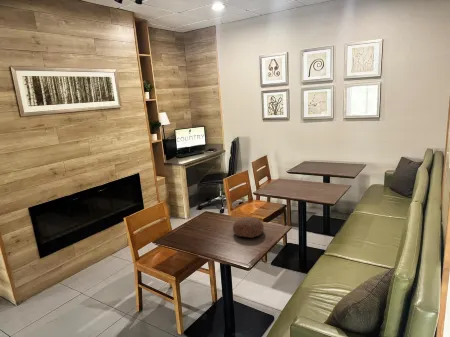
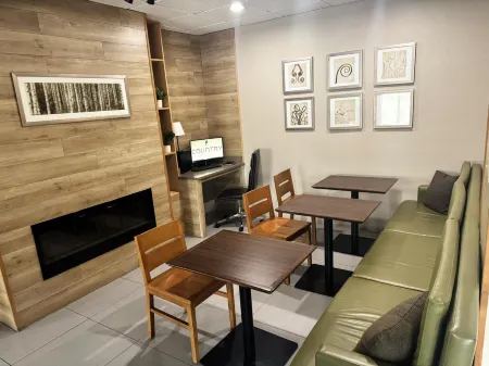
- decorative bowl (248, 226)
